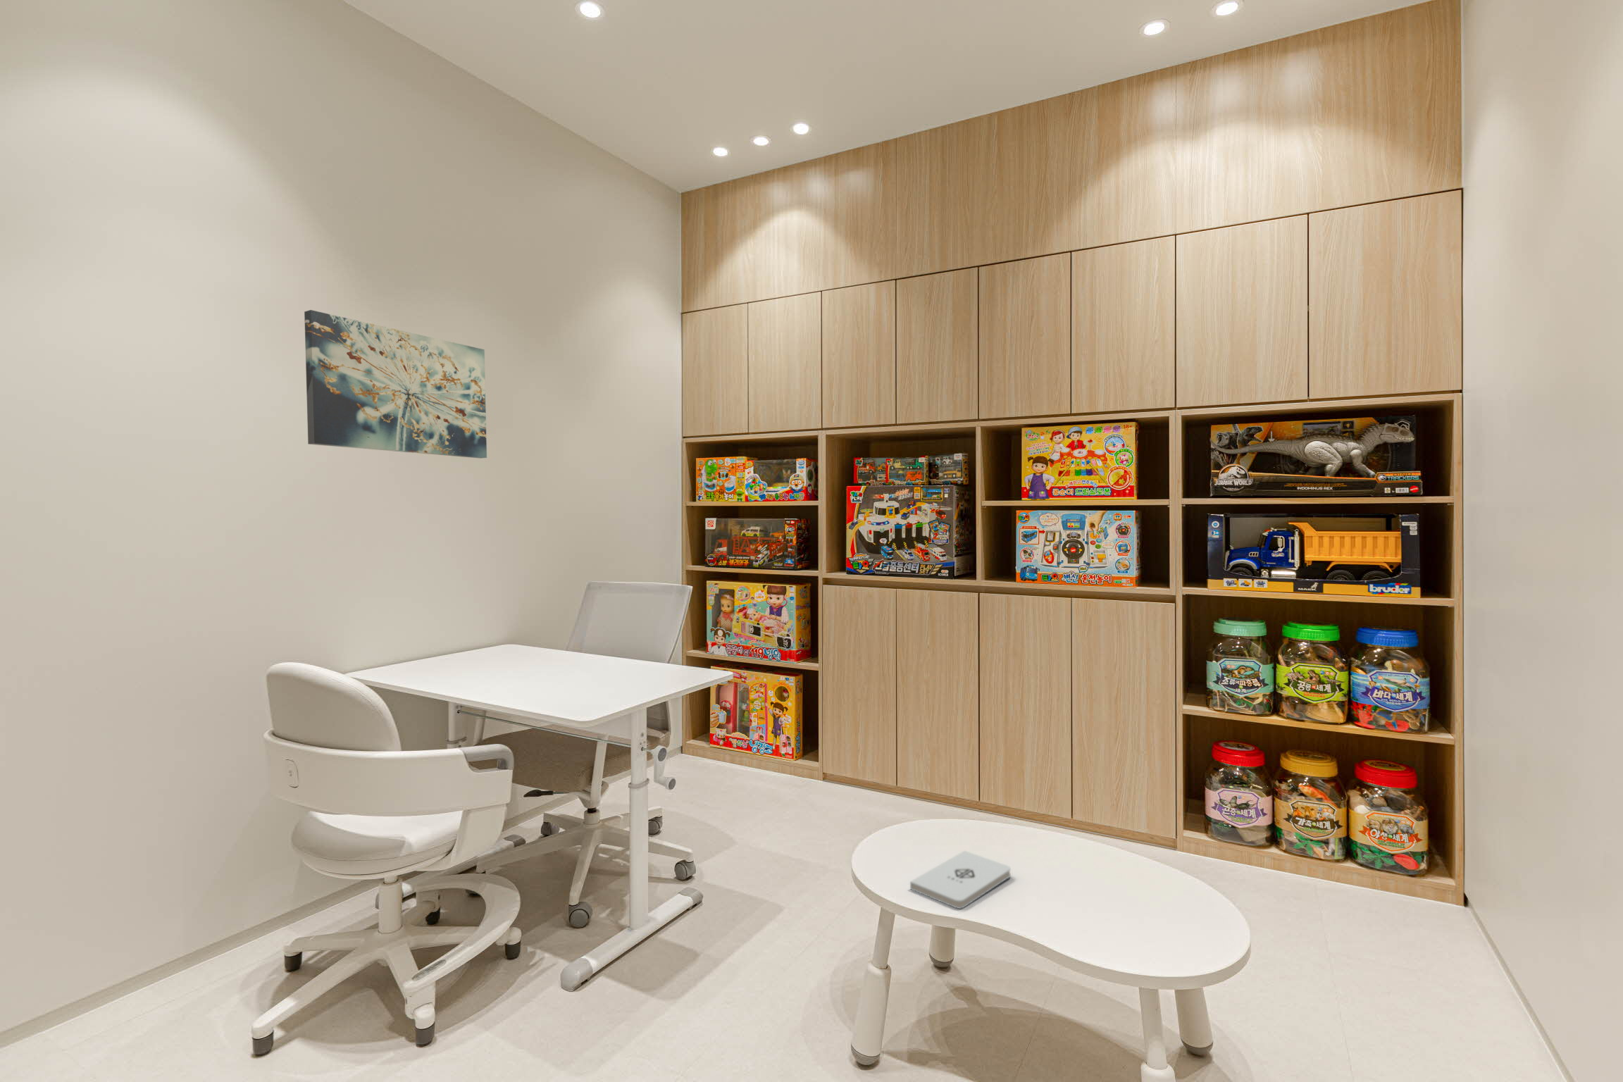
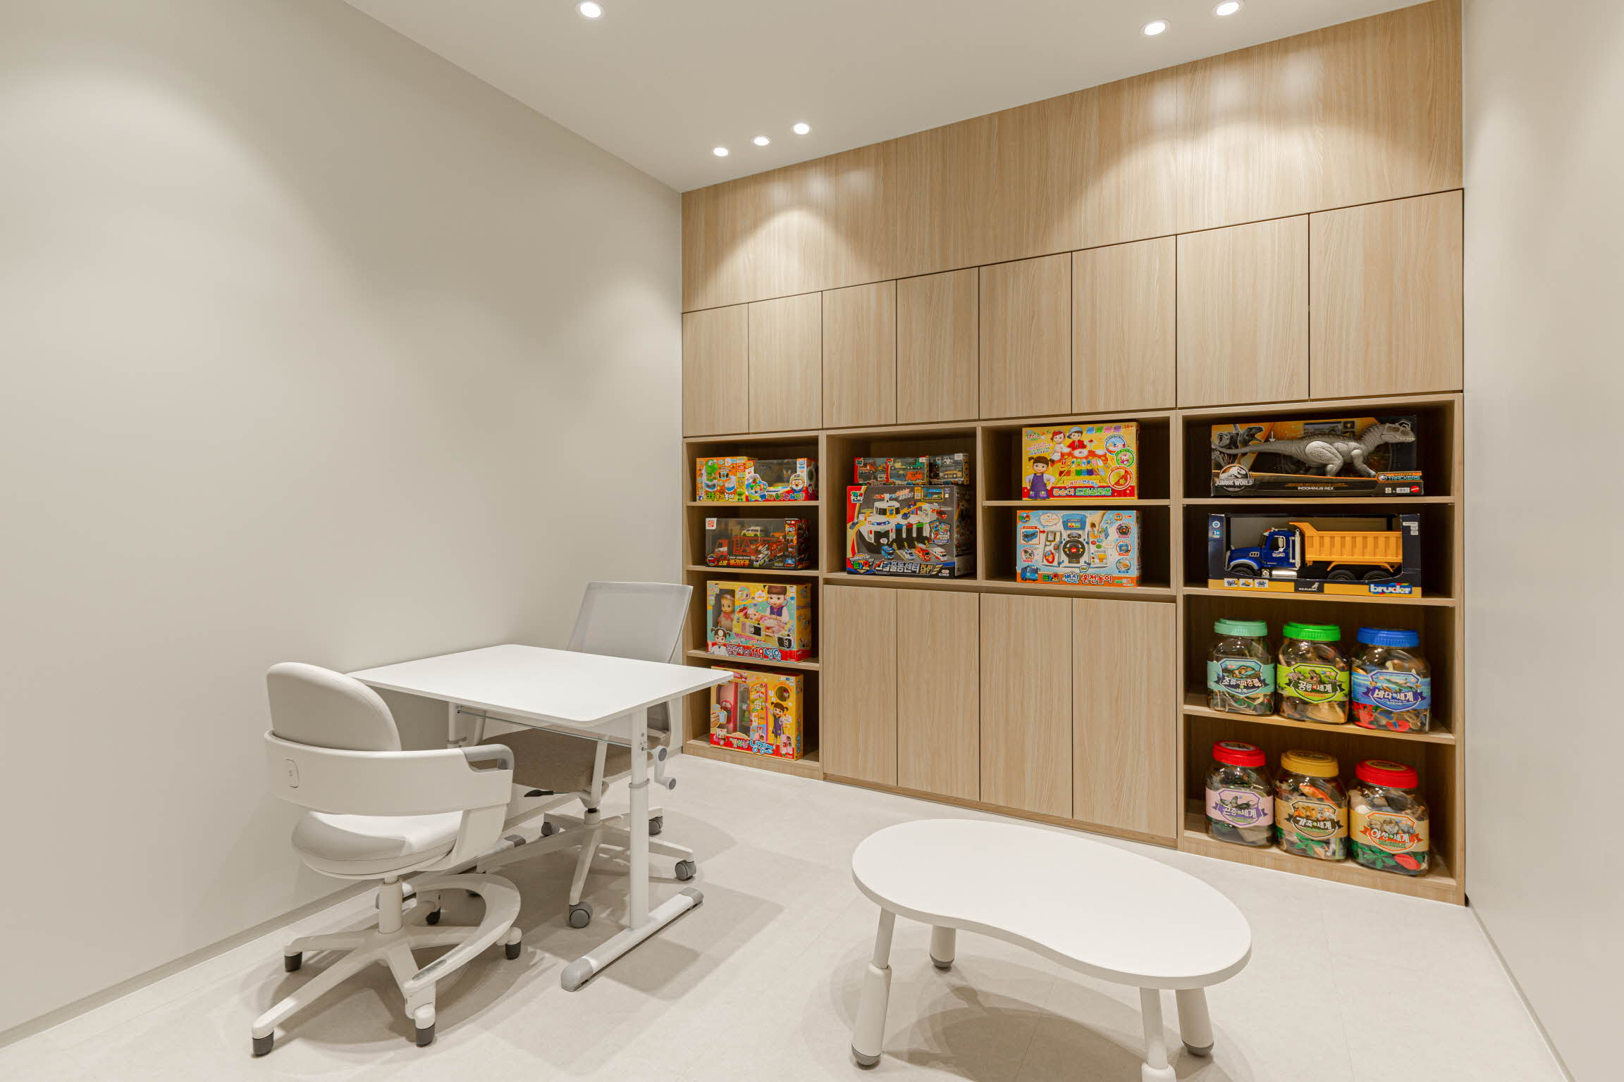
- notepad (962, 878)
- wall art (405, 391)
